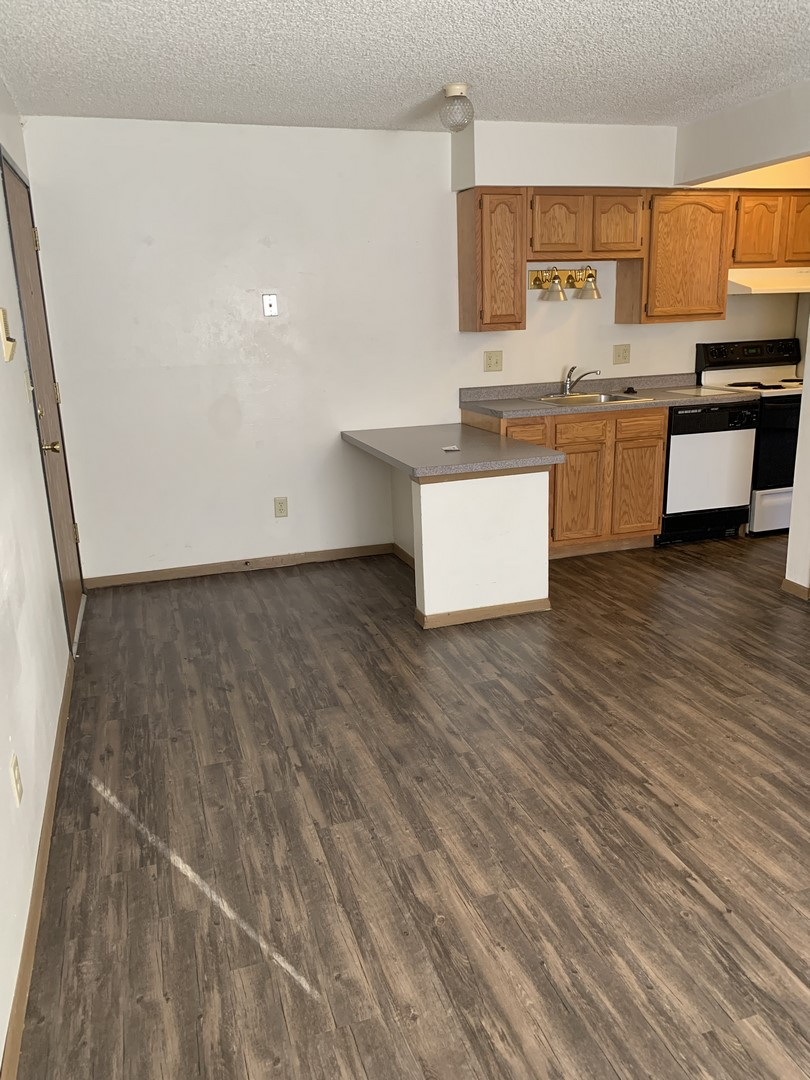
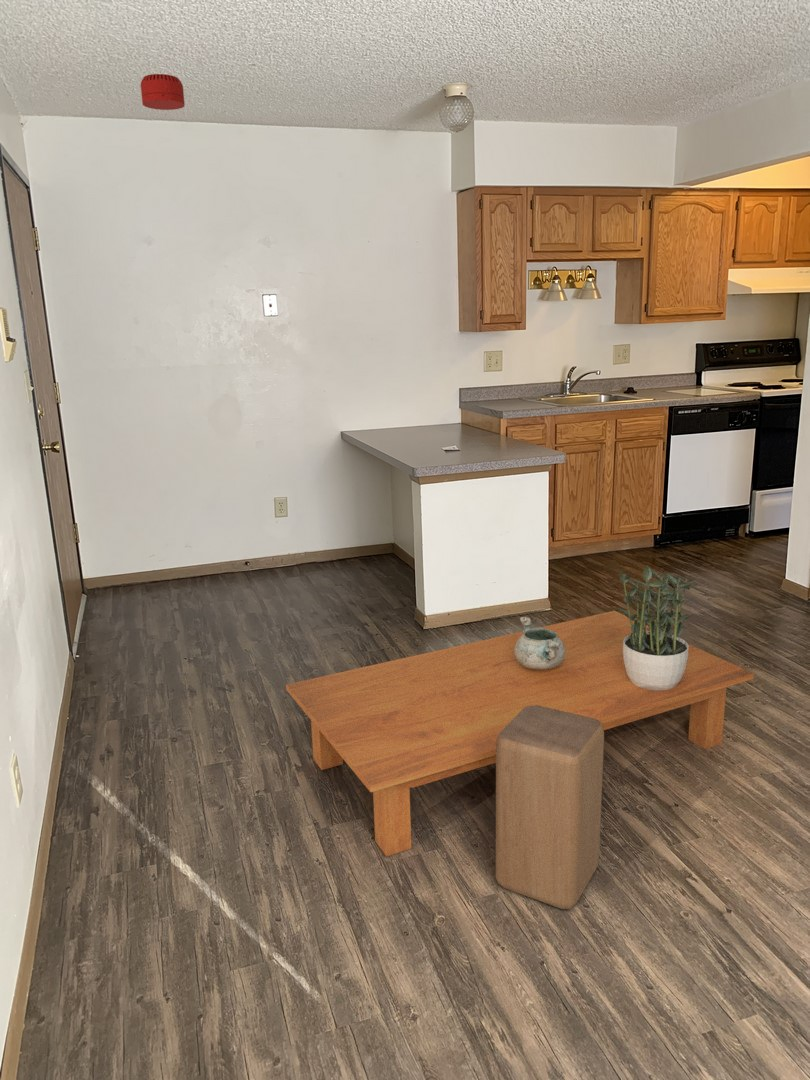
+ smoke detector (162, 91)
+ decorative bowl (540, 646)
+ potted plant (652, 621)
+ stool (549, 803)
+ coffee table (517, 714)
